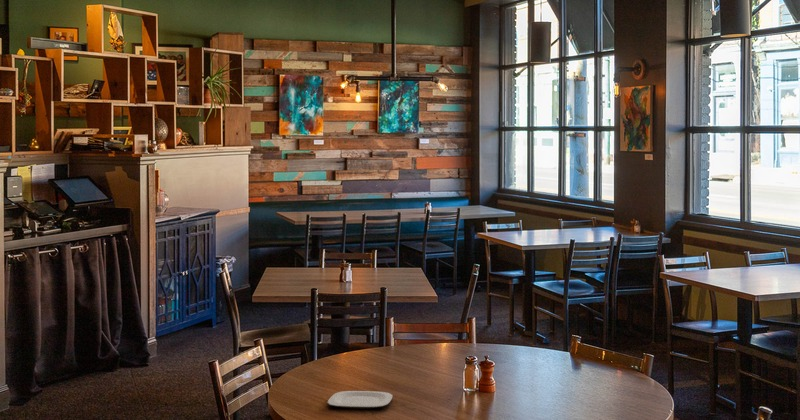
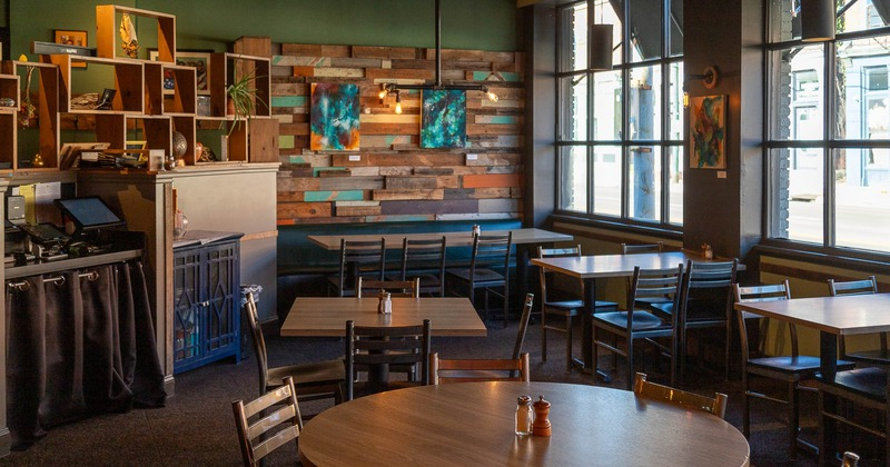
- plate (360, 400)
